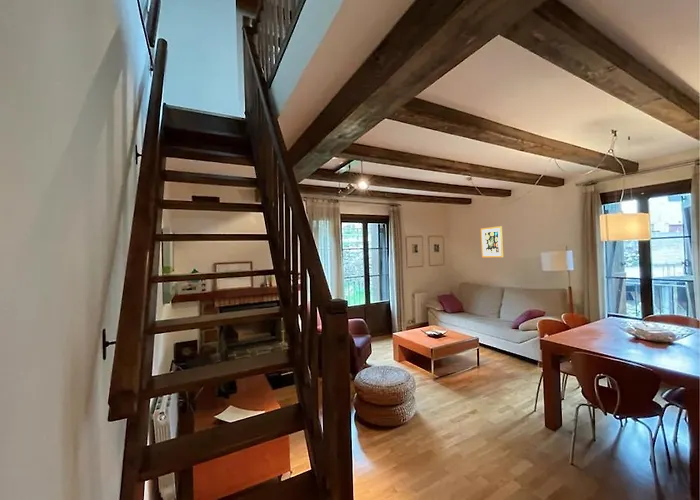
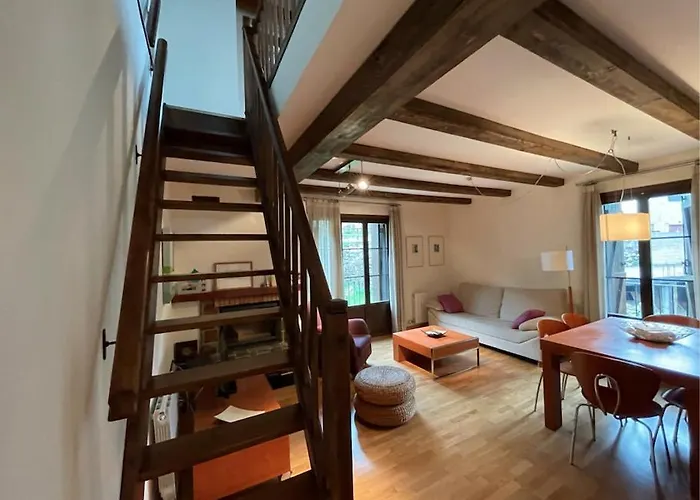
- wall art (491, 242)
